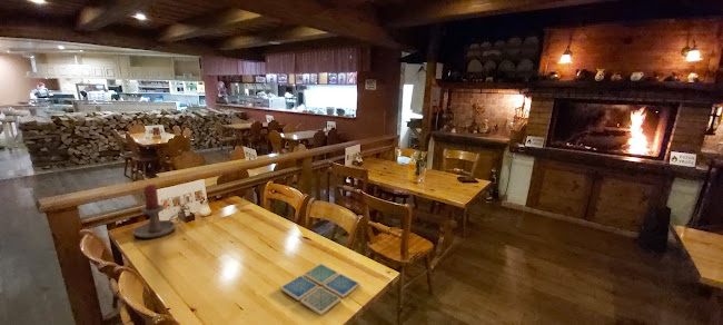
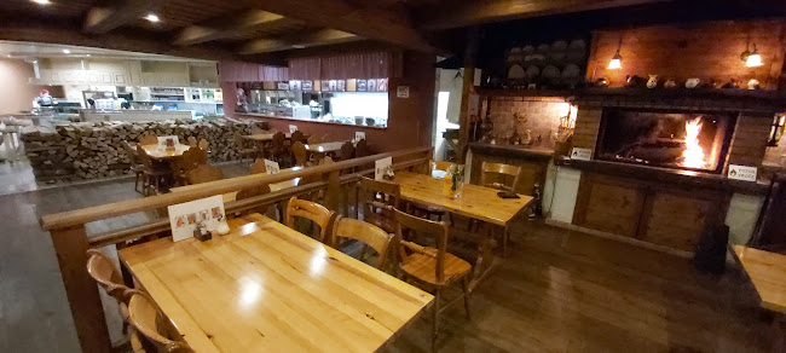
- candle holder (158, 206)
- drink coaster (320, 285)
